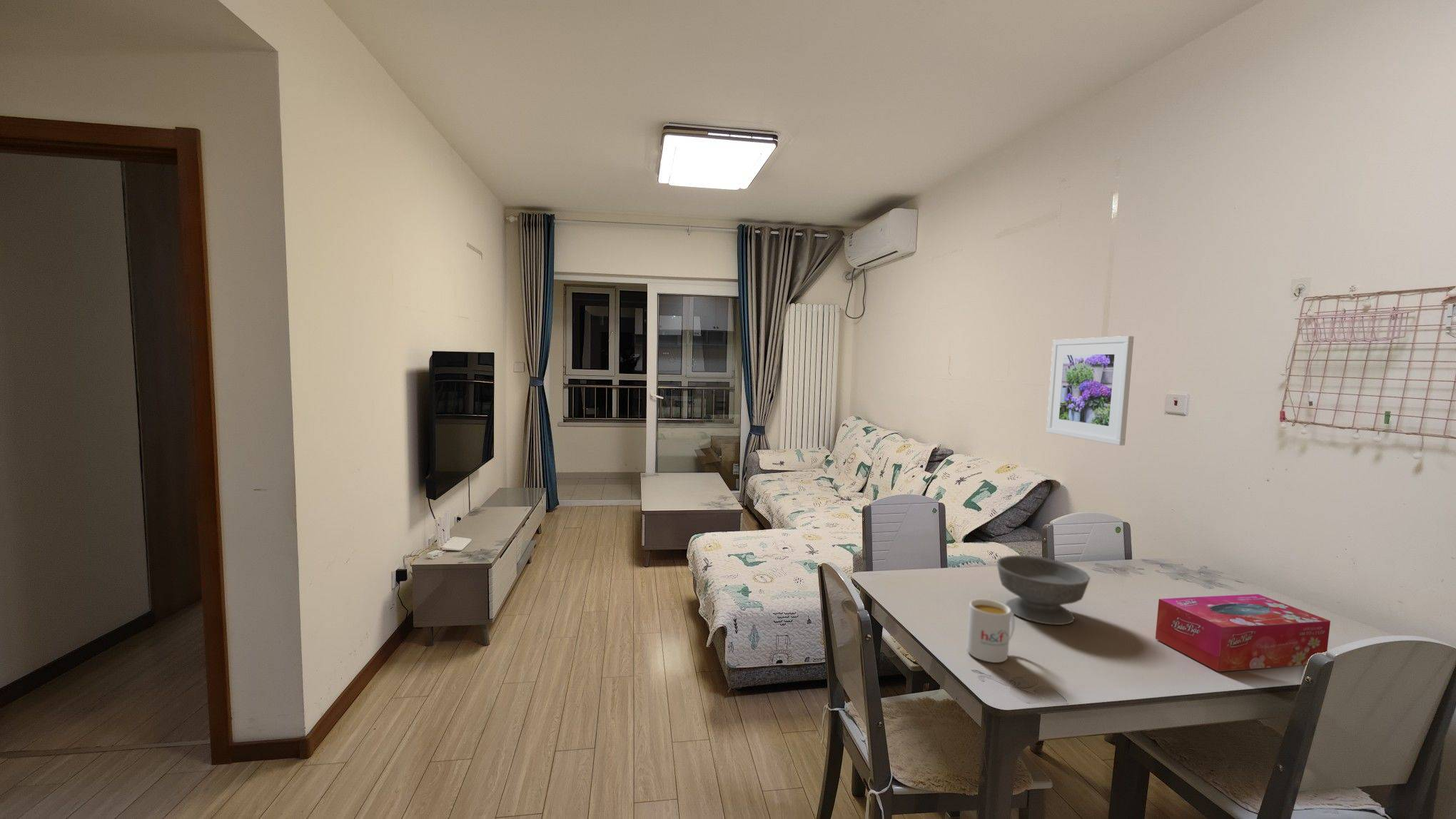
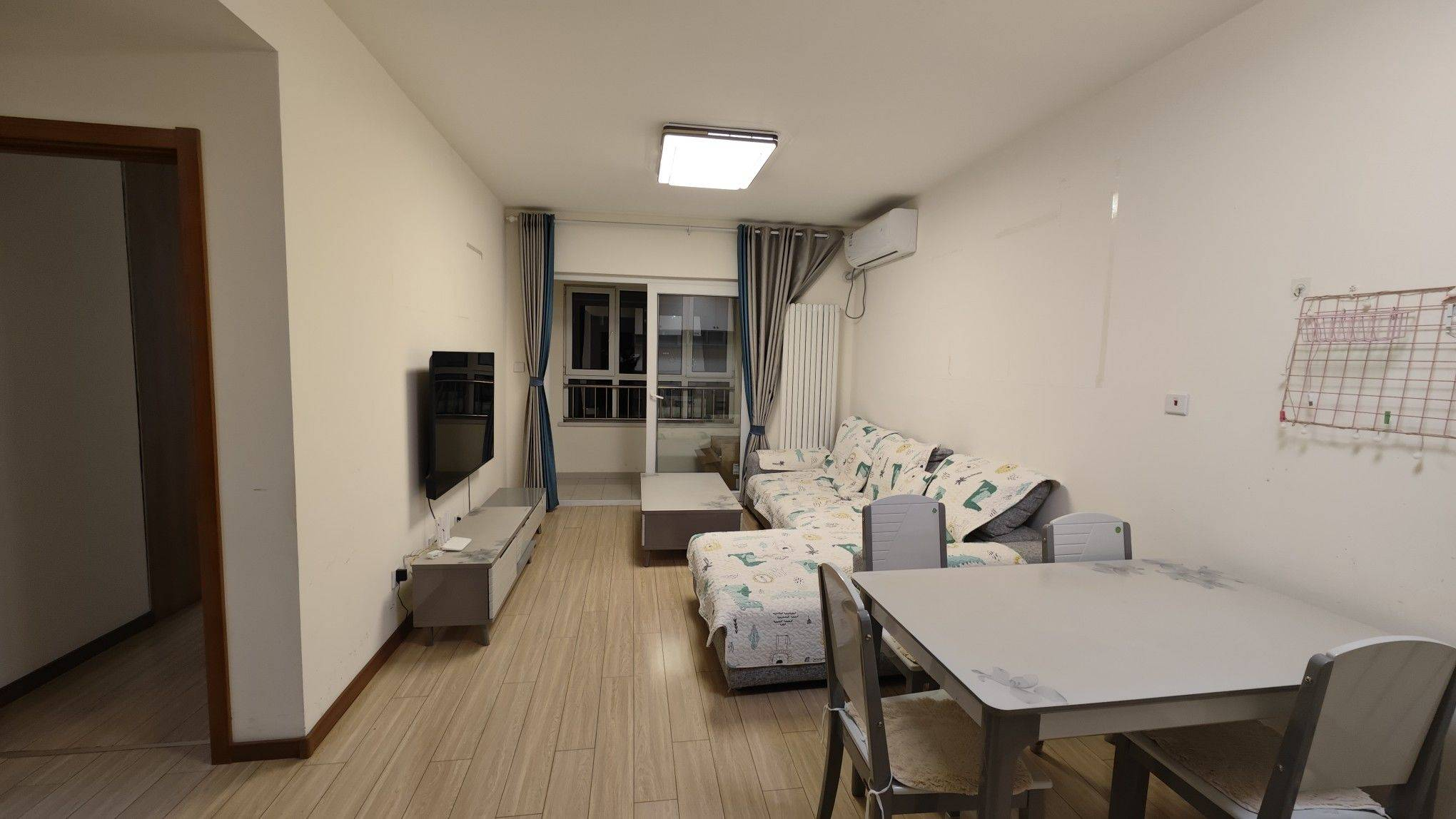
- bowl (1040, 590)
- tissue box (1239, 630)
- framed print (1086, 388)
- mug (994, 629)
